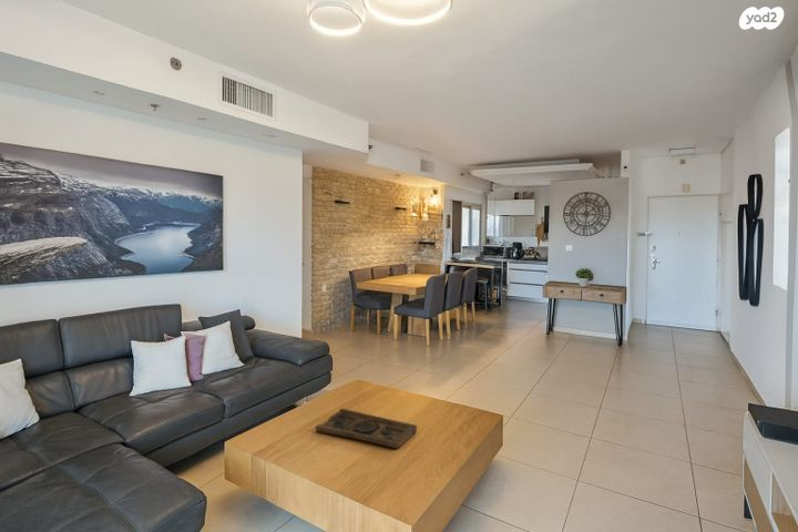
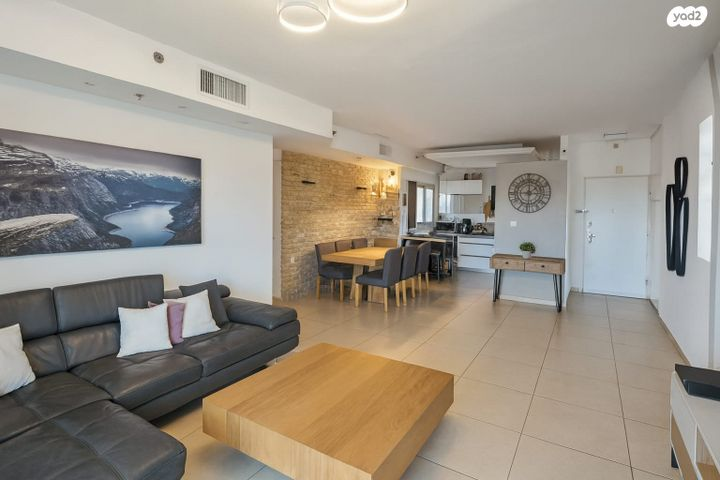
- decorative tray (366, 427)
